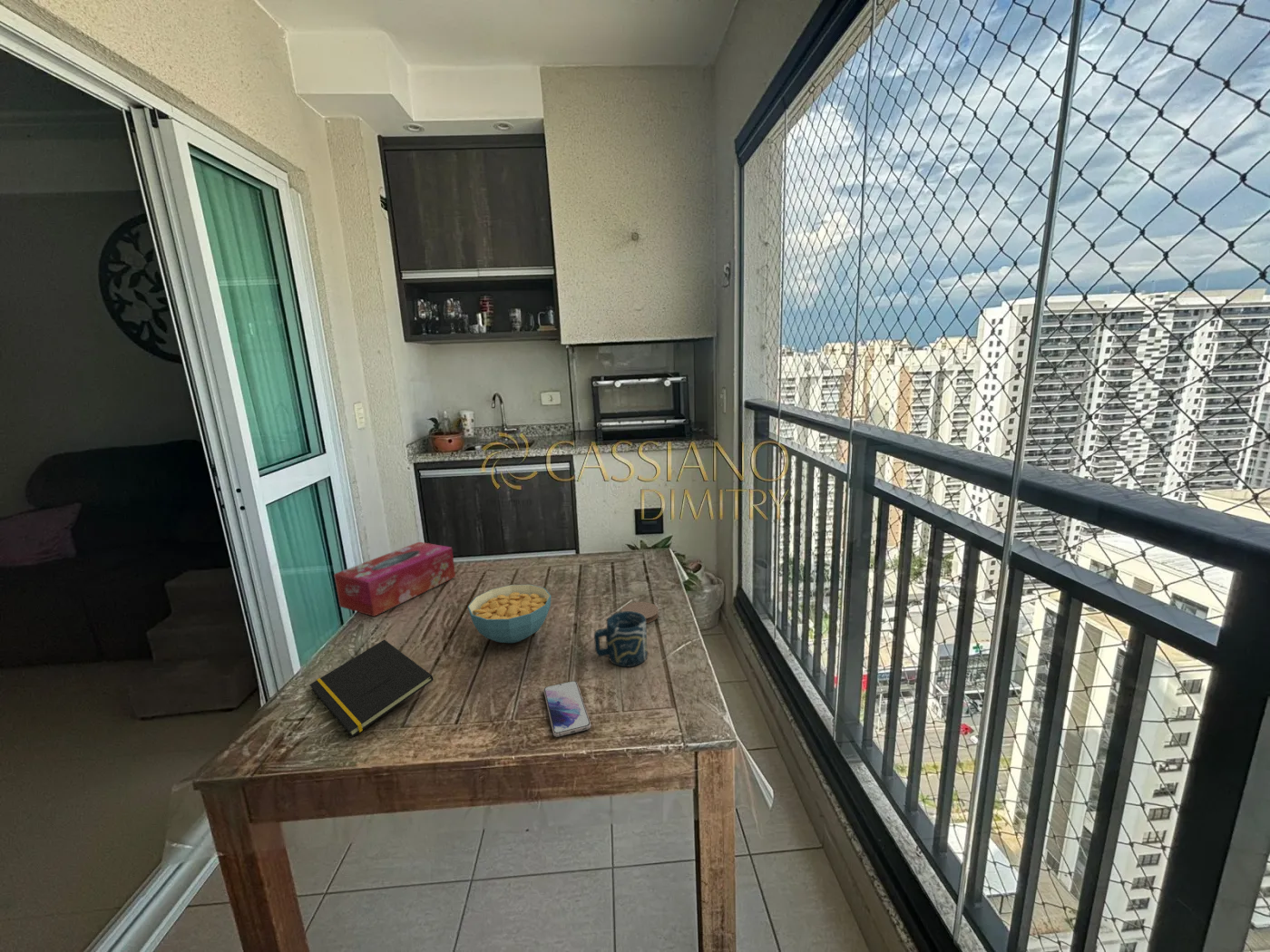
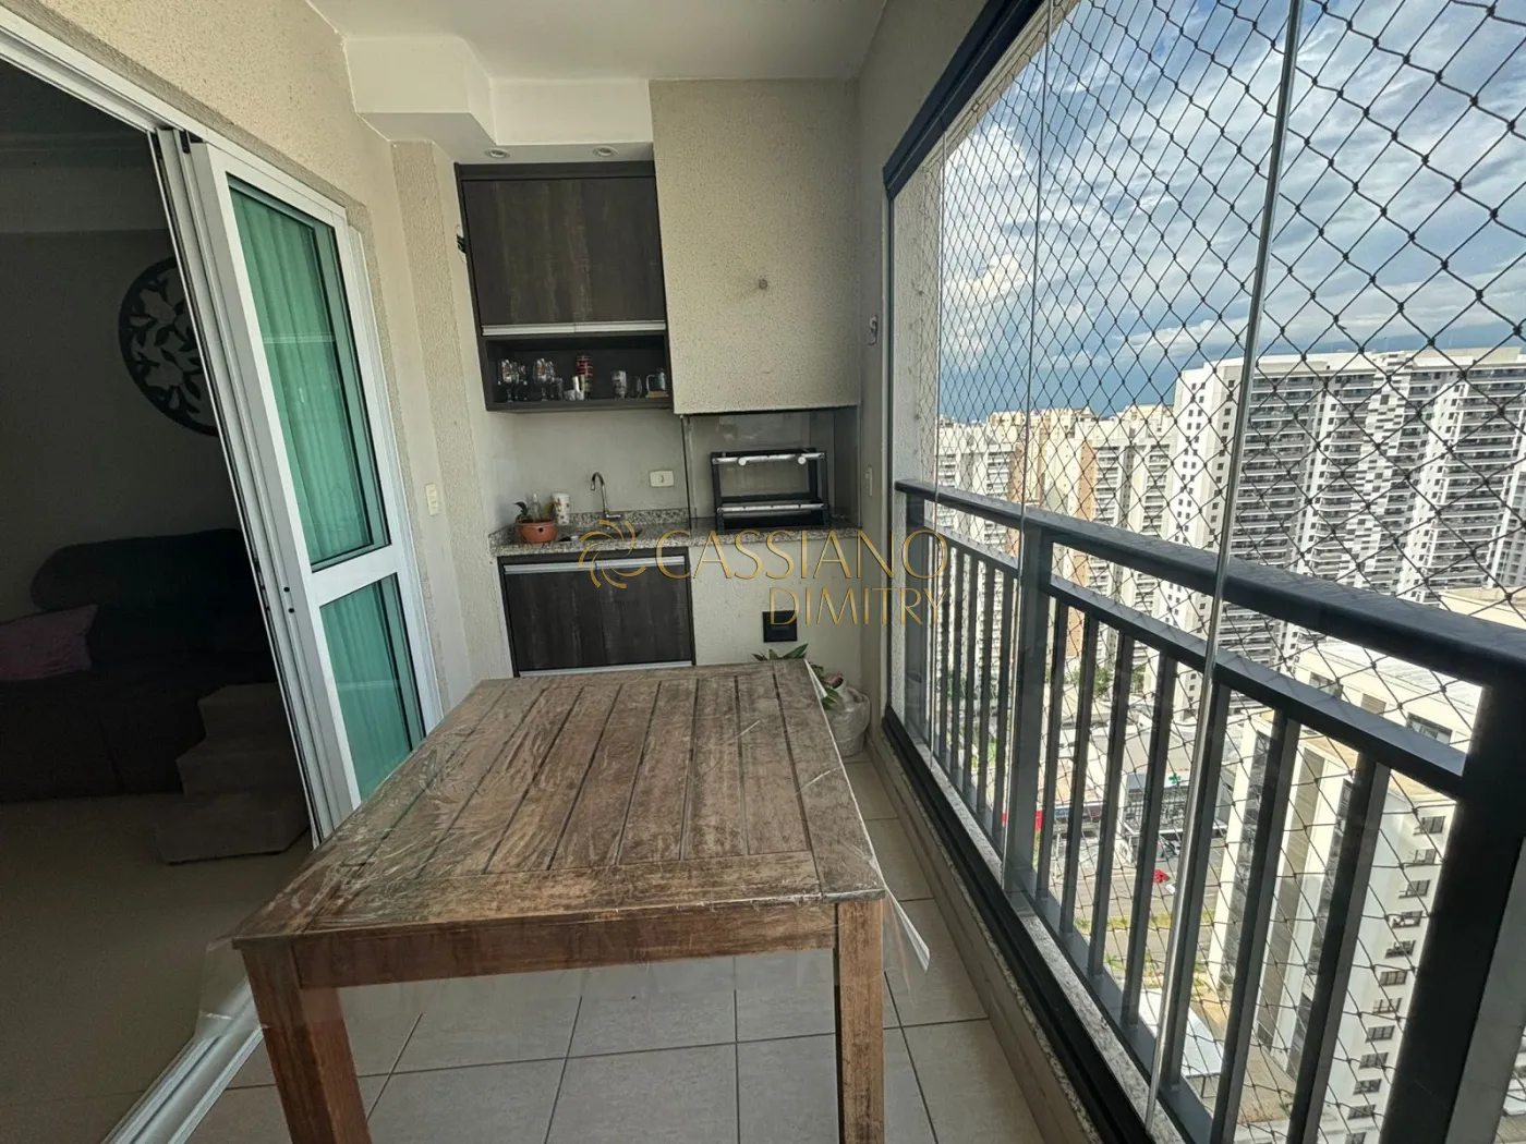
- cup (620, 639)
- coaster (640, 612)
- cereal bowl (512, 618)
- notepad (370, 682)
- tissue box (398, 575)
- smartphone (566, 706)
